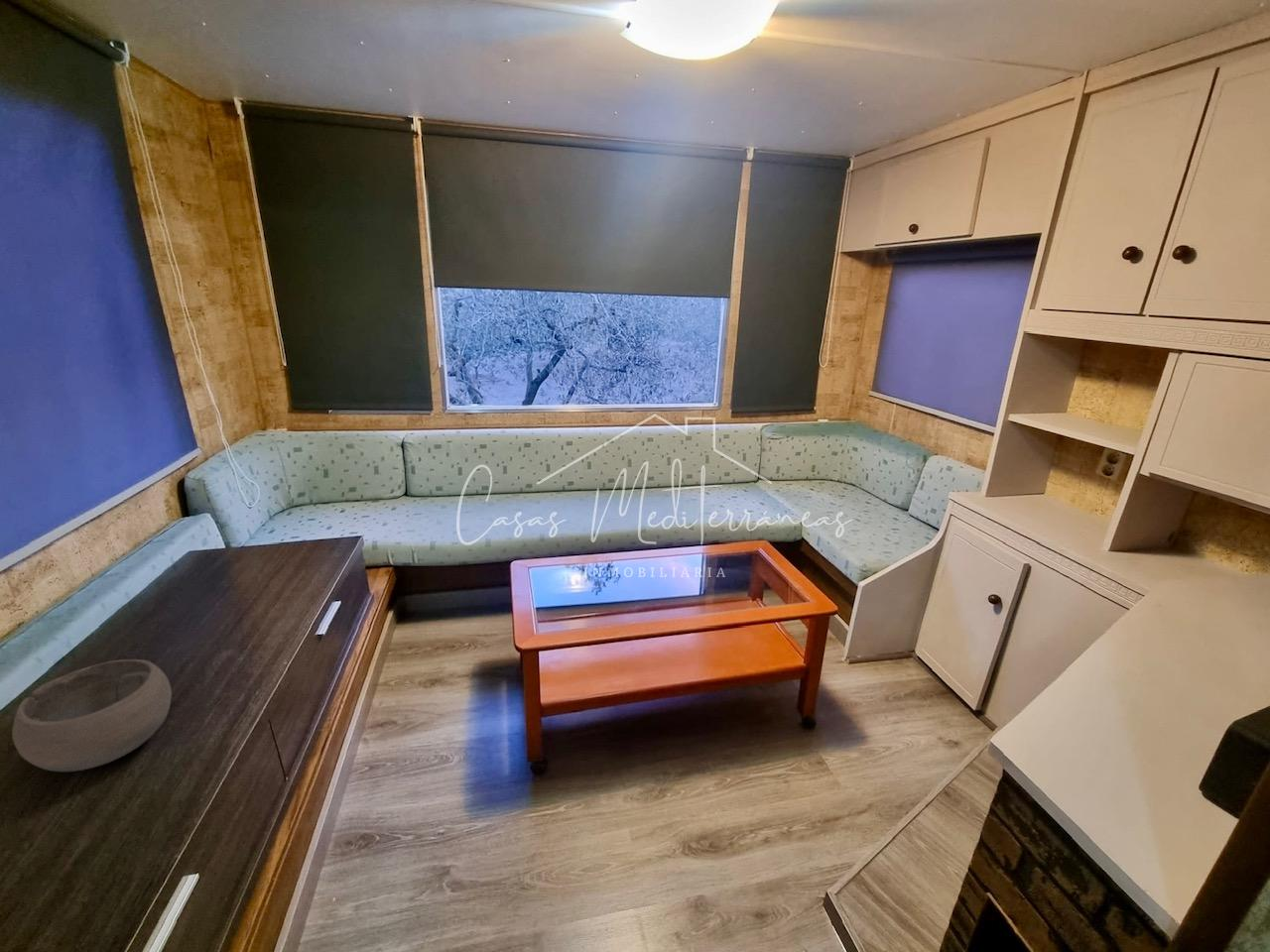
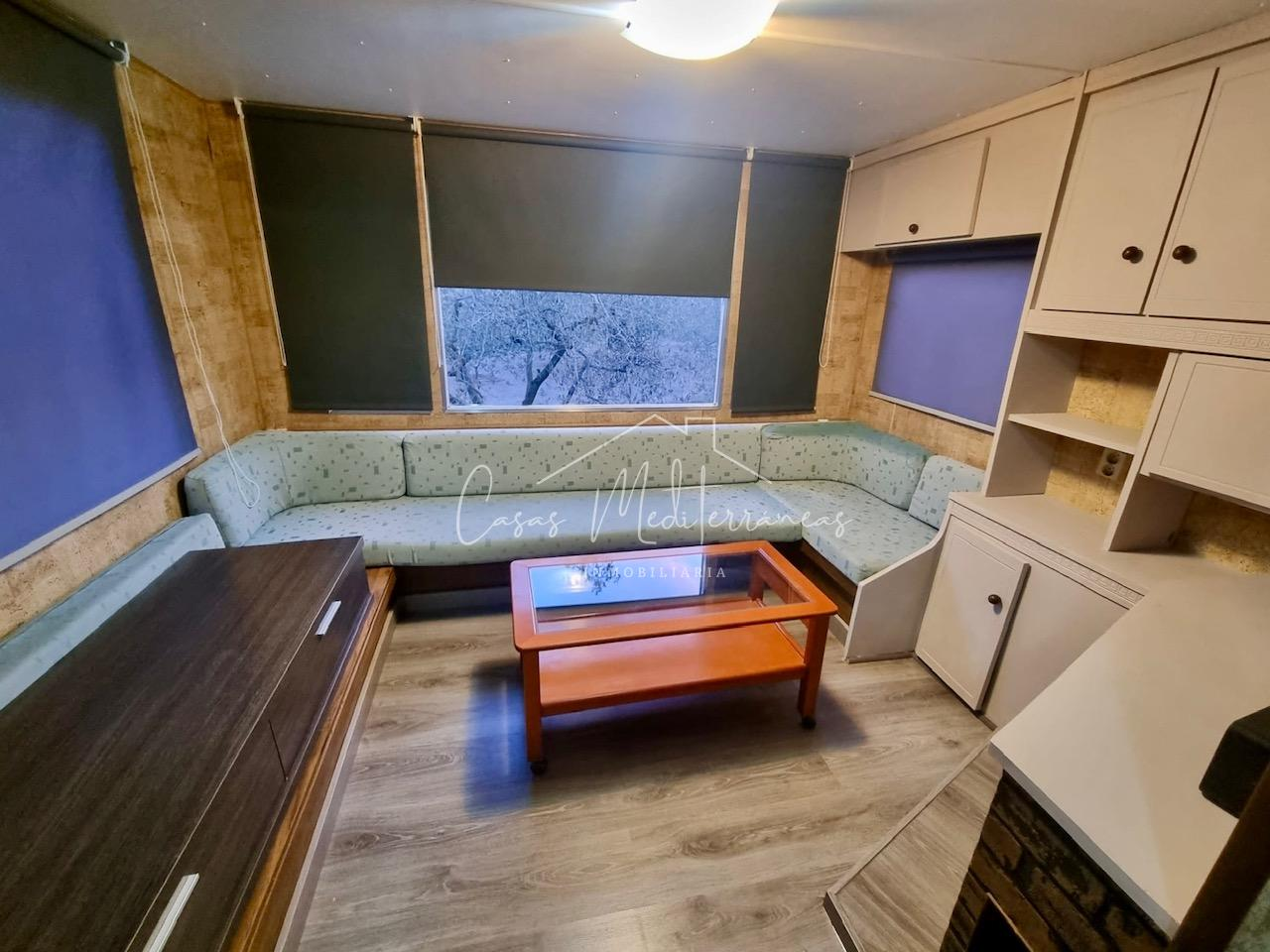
- bowl (100, 718)
